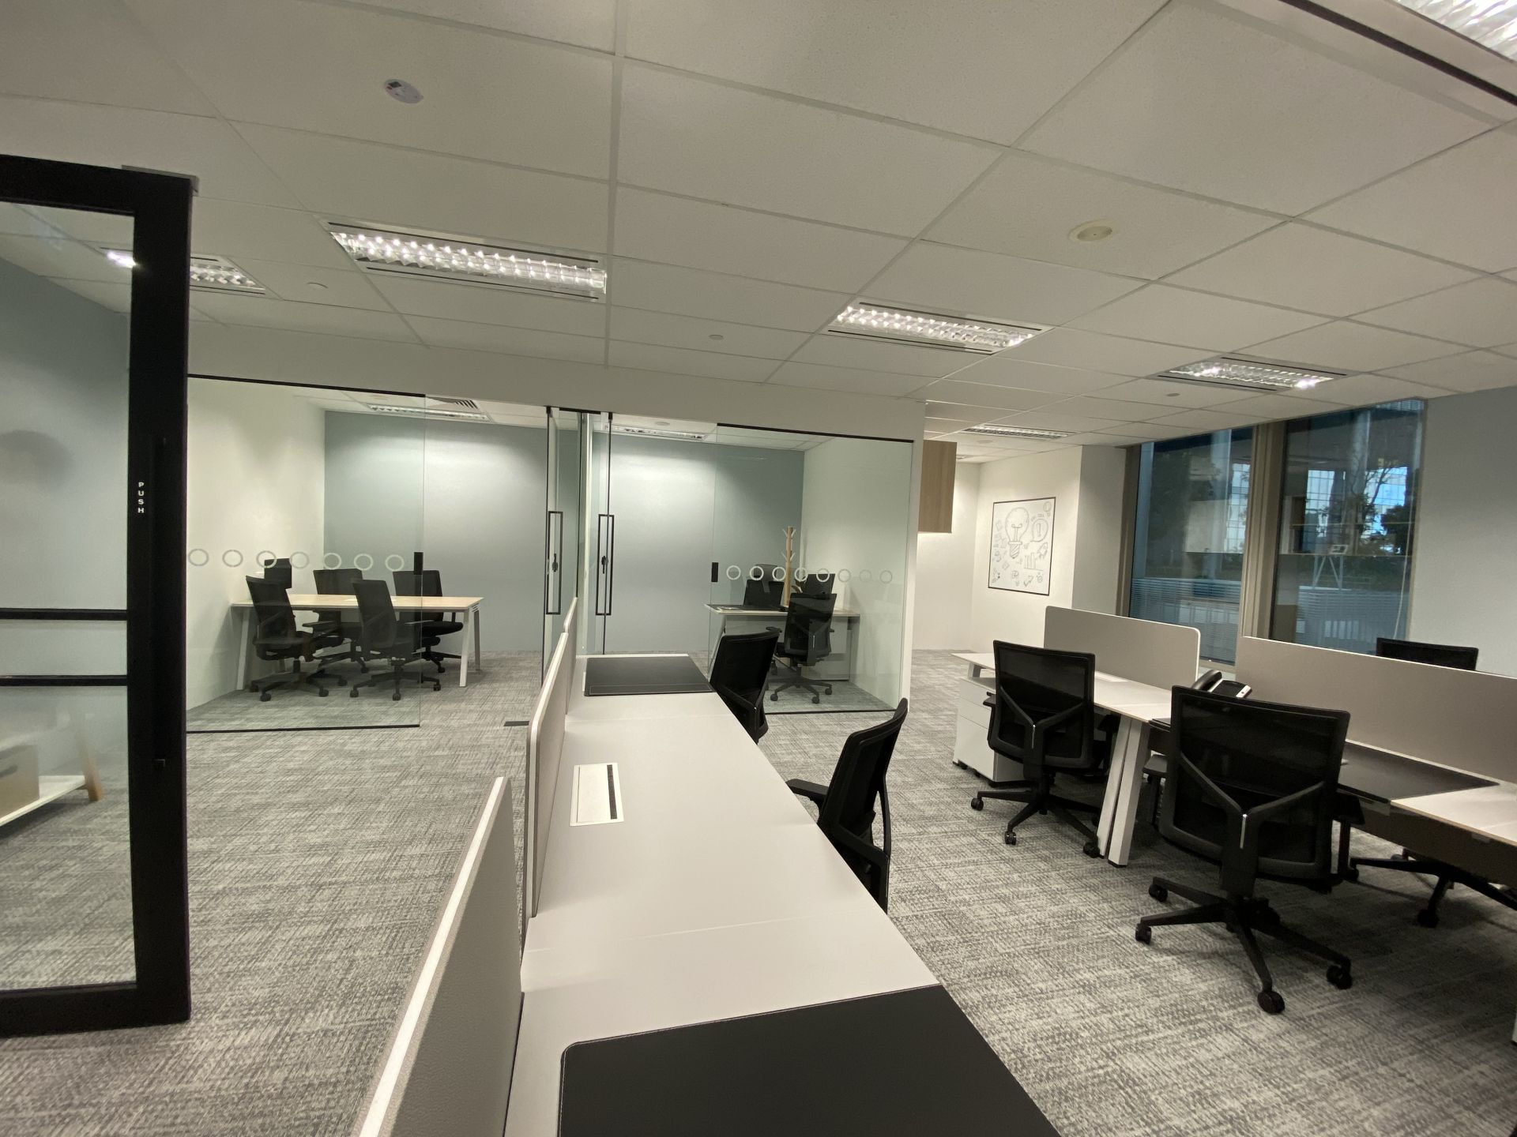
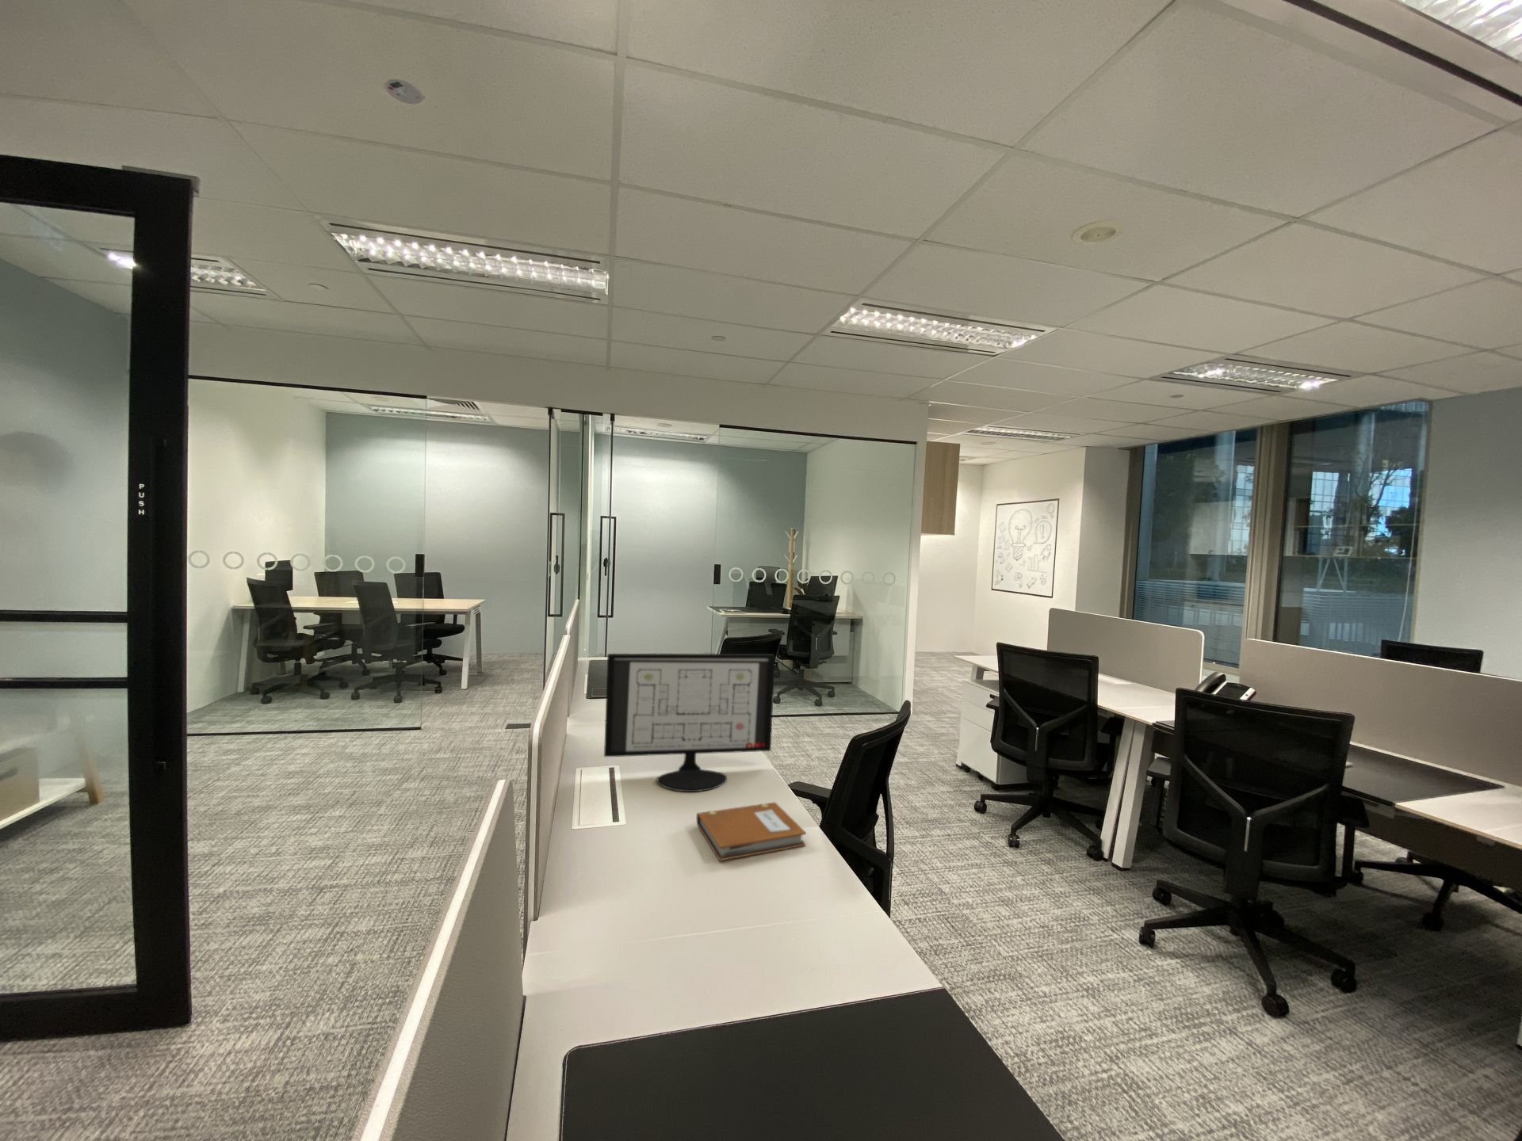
+ notebook (750, 827)
+ computer monitor (694, 719)
